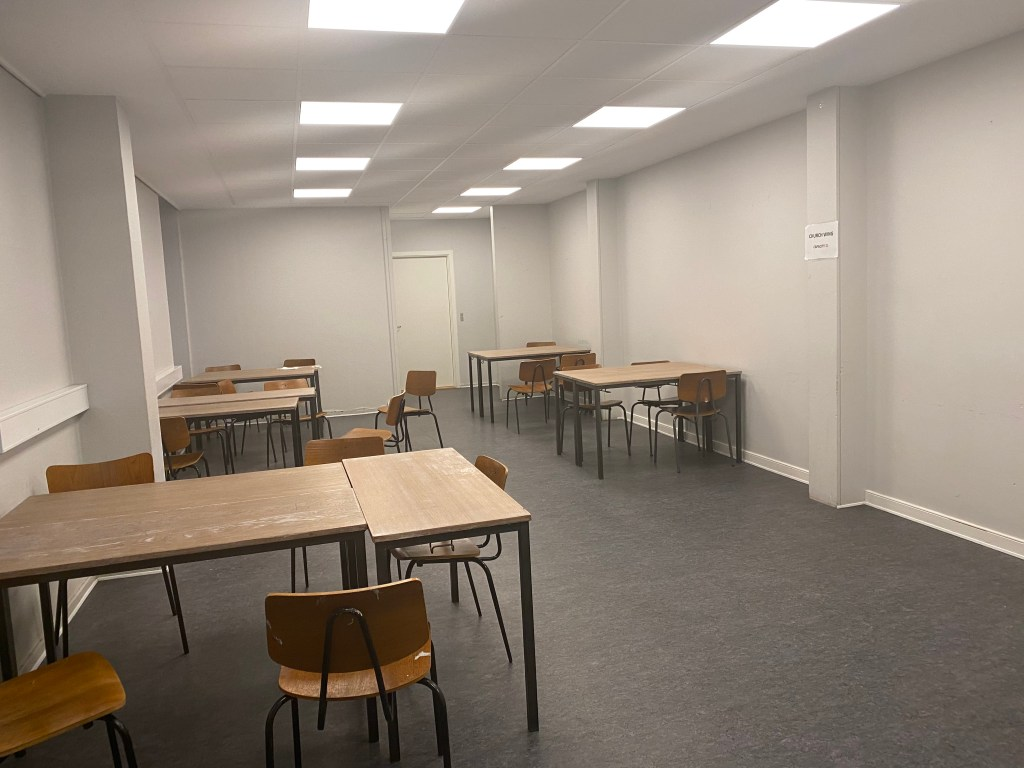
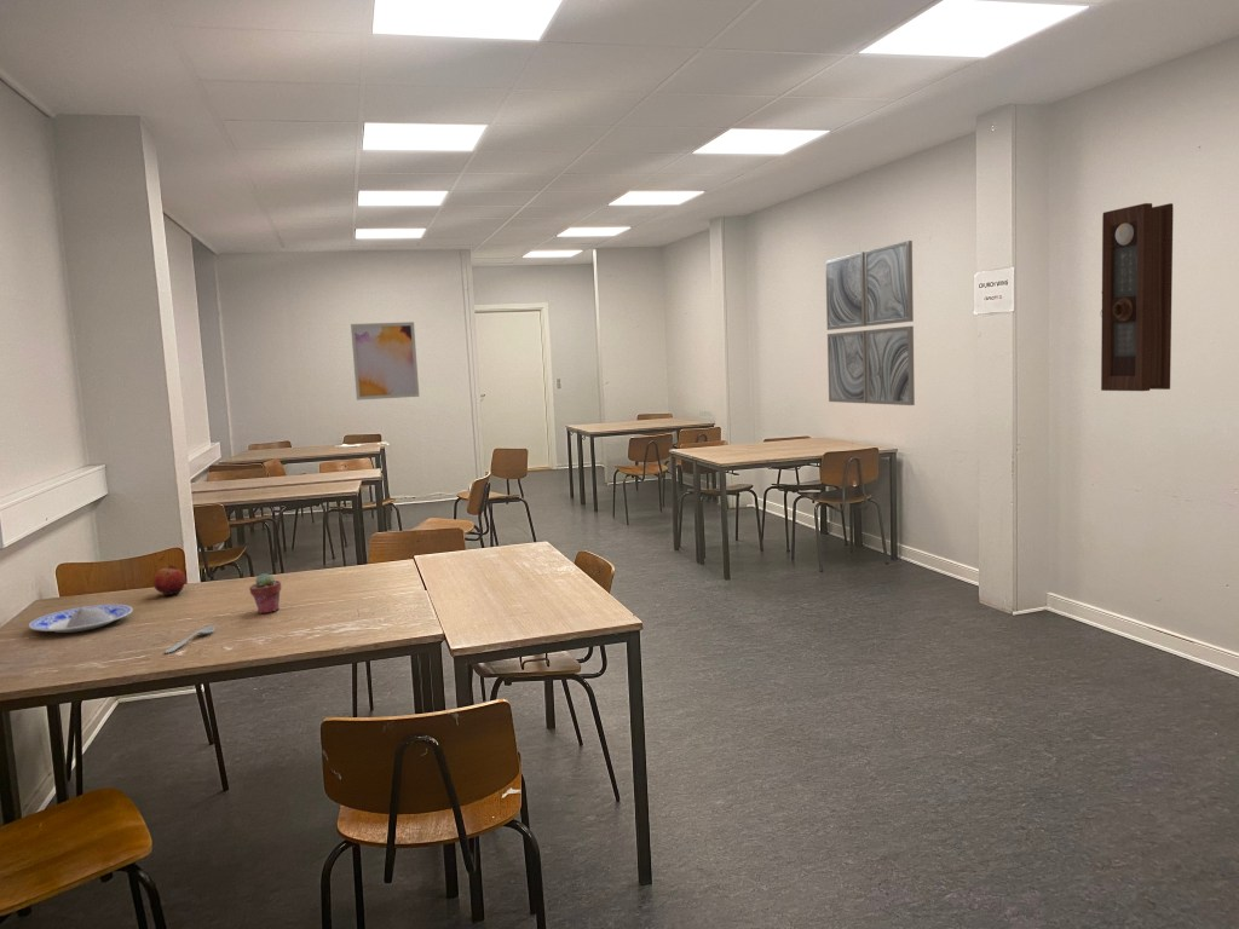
+ spoon (190, 637)
+ fruit (169, 579)
+ plate (81, 616)
+ potted succulent (265, 592)
+ wall art (385, 360)
+ wall art (866, 325)
+ pendulum clock (1126, 300)
